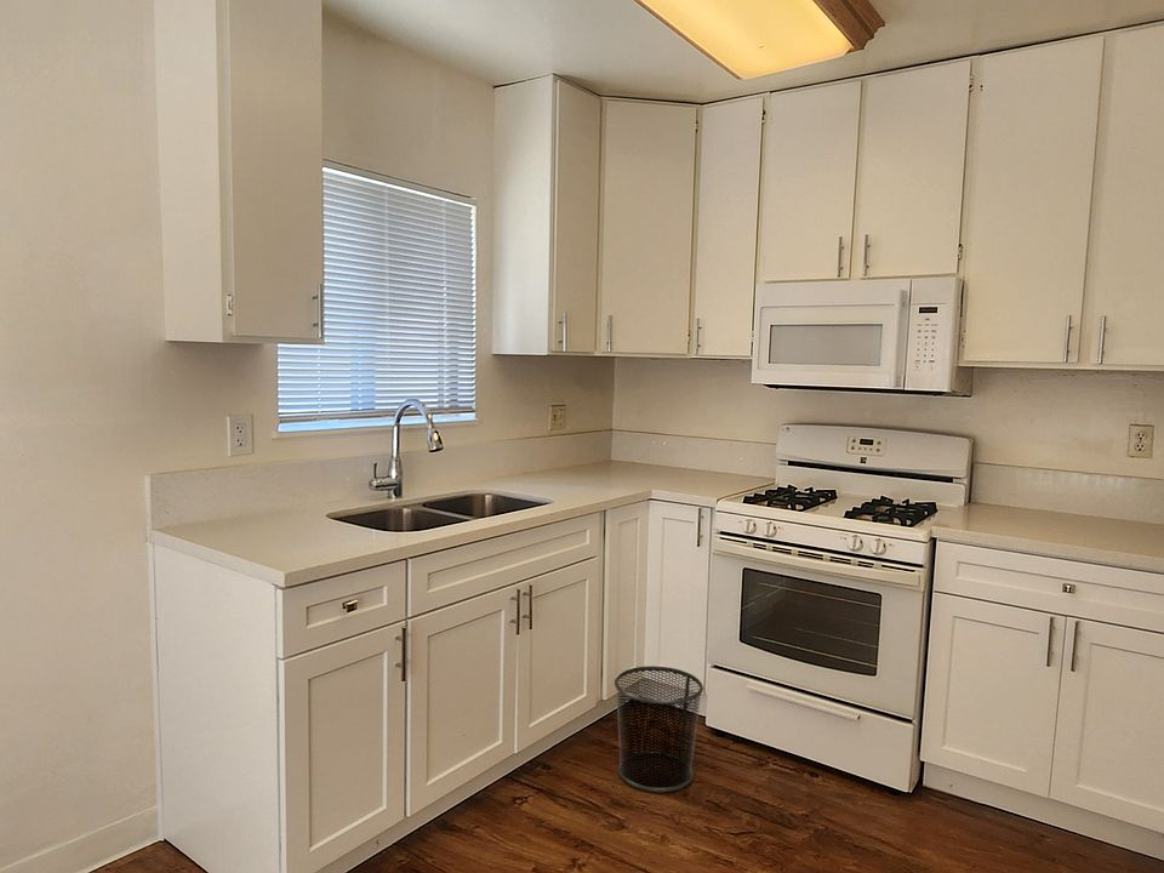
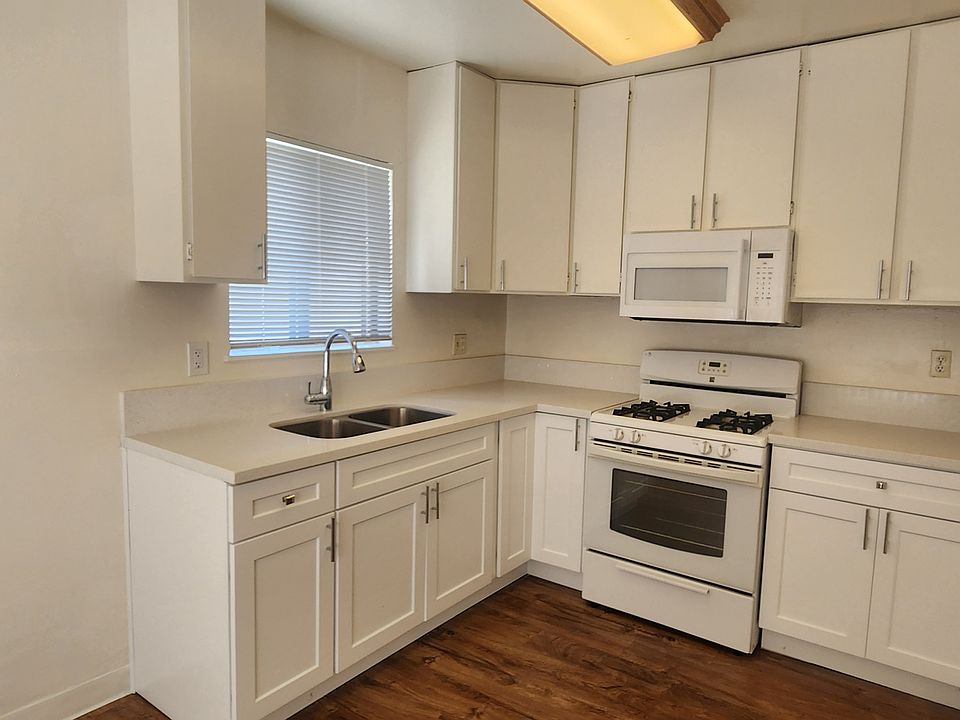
- waste bin (656, 728)
